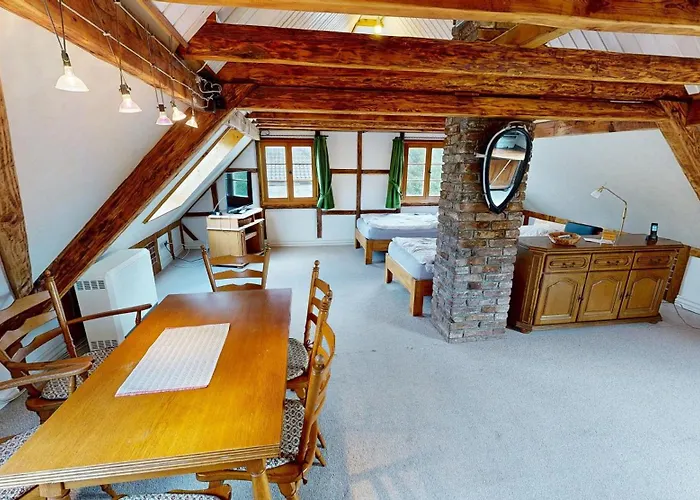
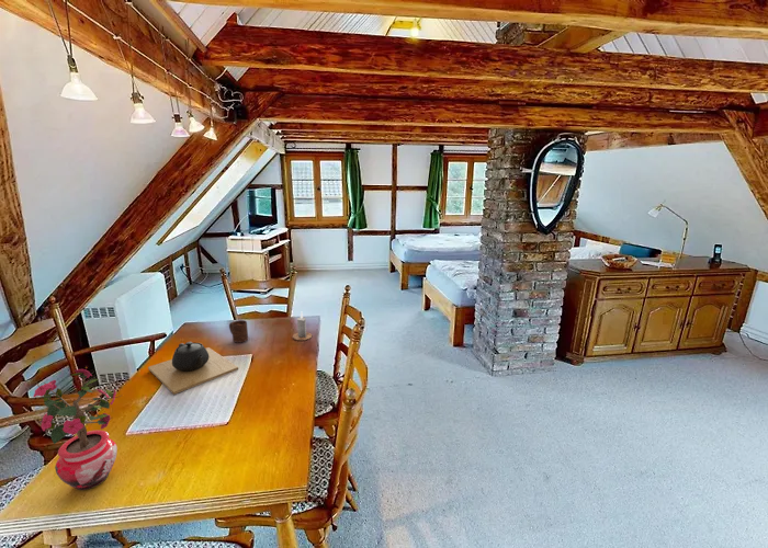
+ potted plant (79, 426)
+ candle (302, 323)
+ cup (237, 331)
+ teapot (191, 356)
